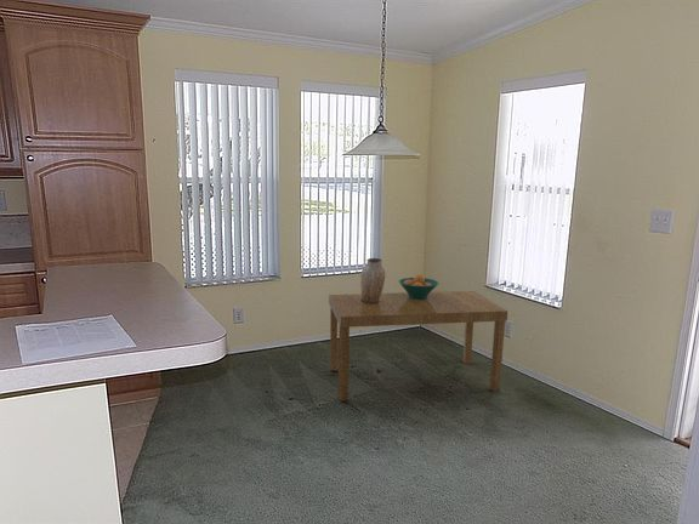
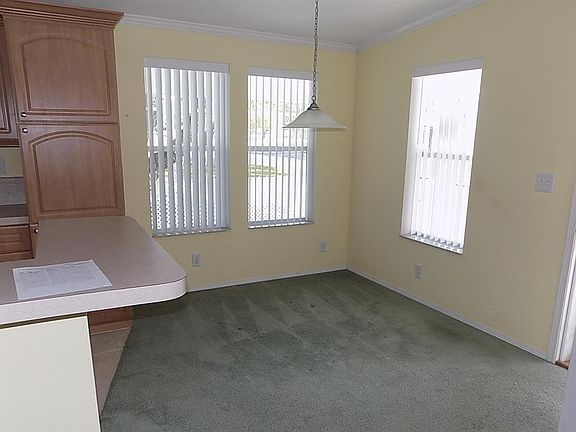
- dining table (411, 324)
- fruit bowl (417, 285)
- vase (373, 280)
